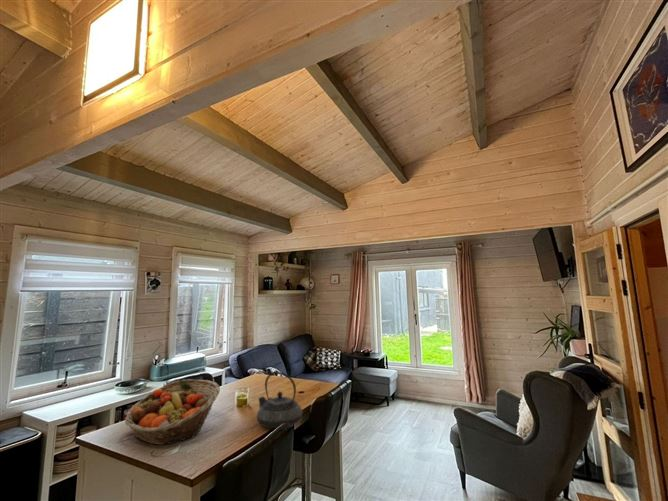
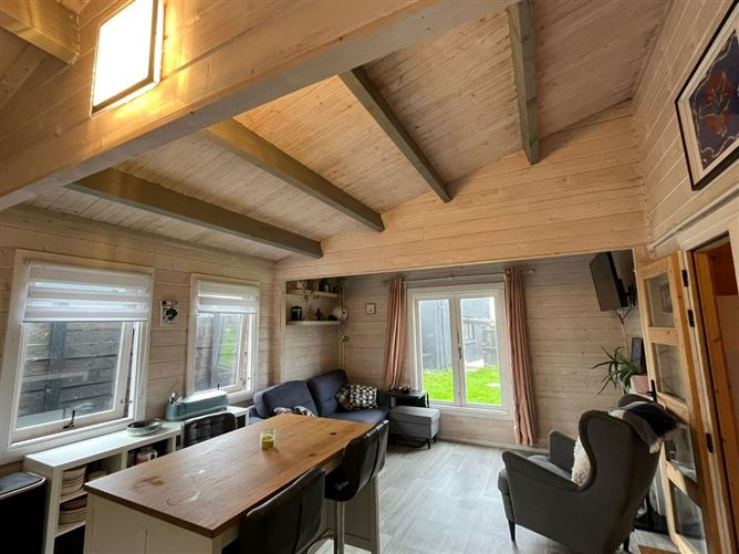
- fruit basket (174, 409)
- teapot (277, 397)
